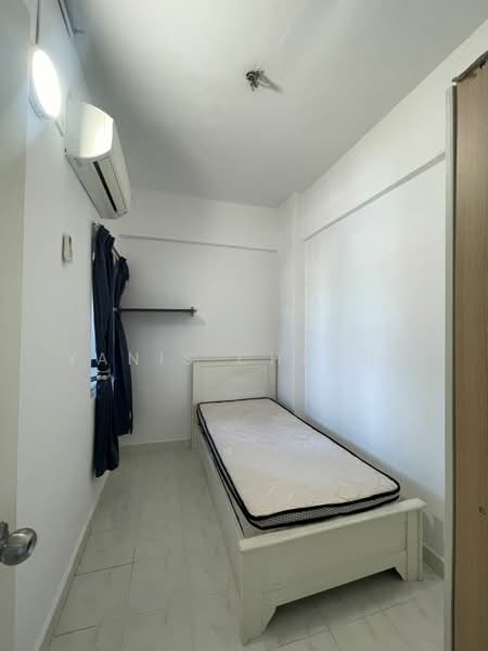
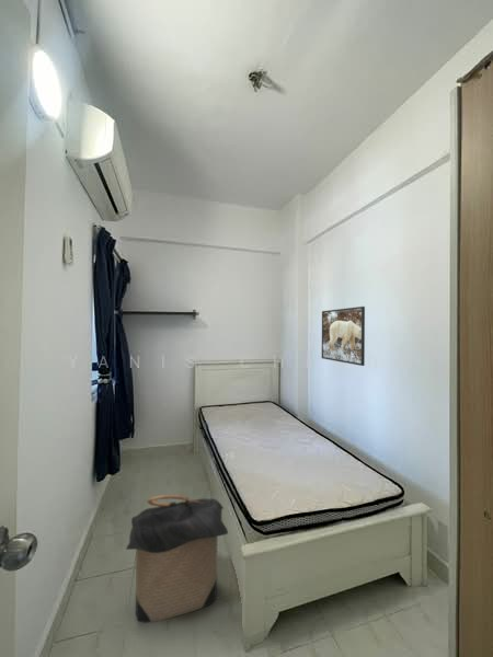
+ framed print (341, 335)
+ laundry hamper (180, 539)
